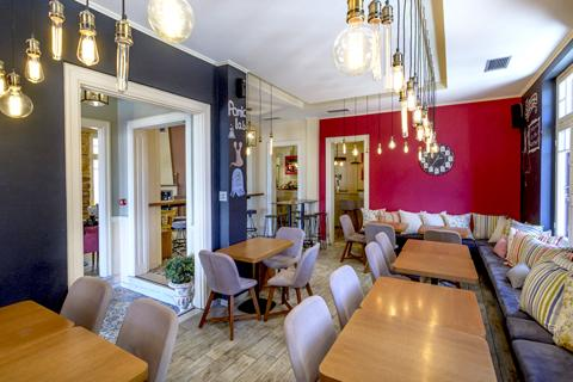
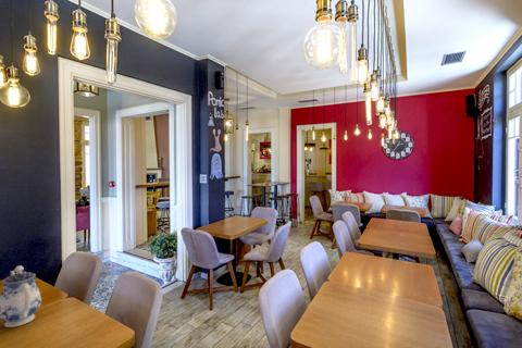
+ teapot (20, 293)
